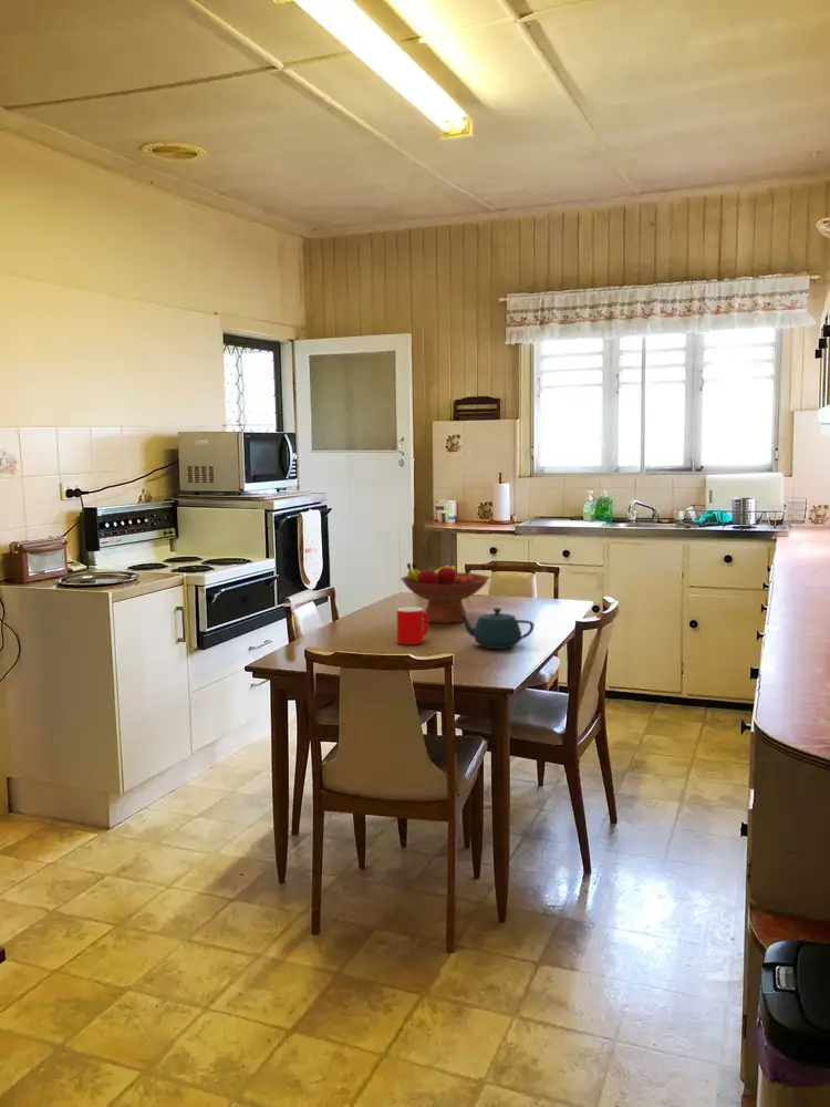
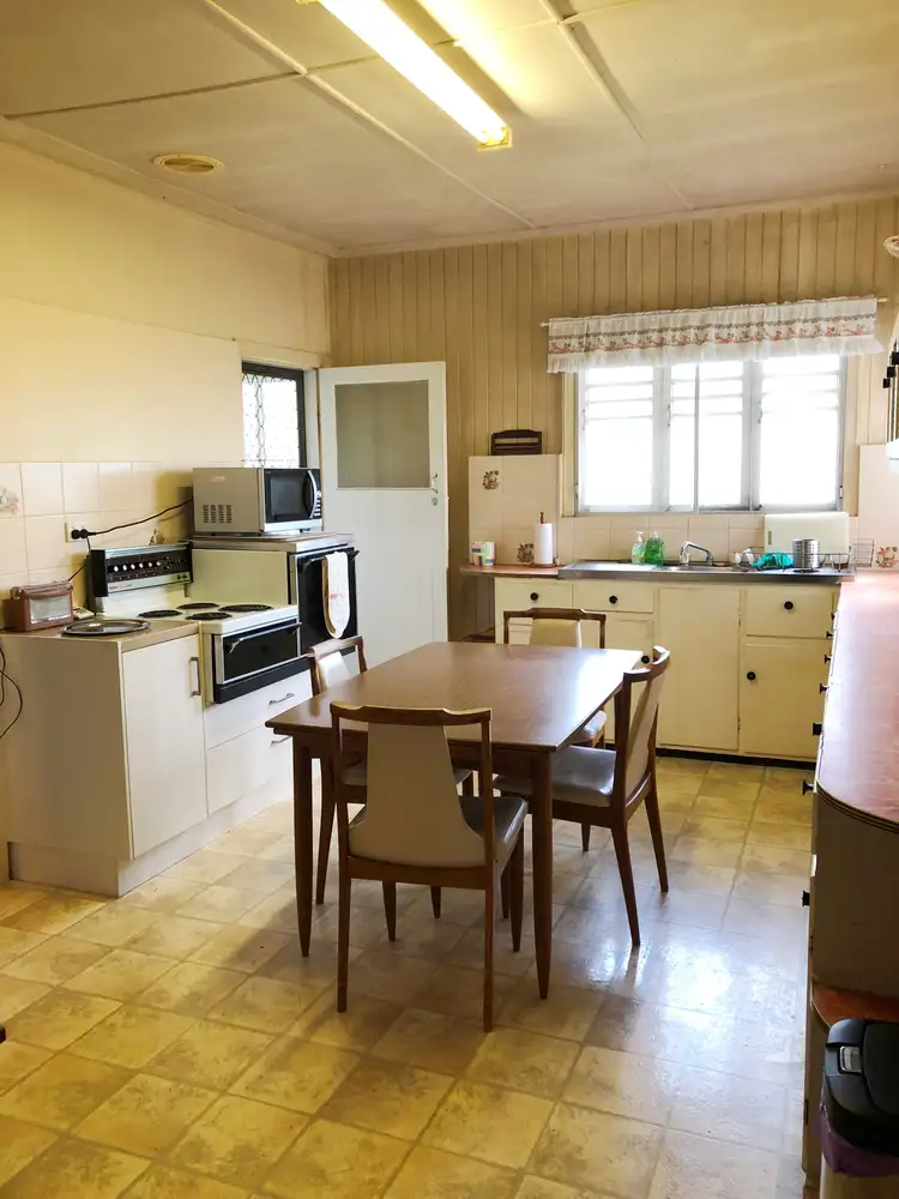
- cup (414, 624)
- fruit bowl (445, 590)
- teapot (495, 627)
